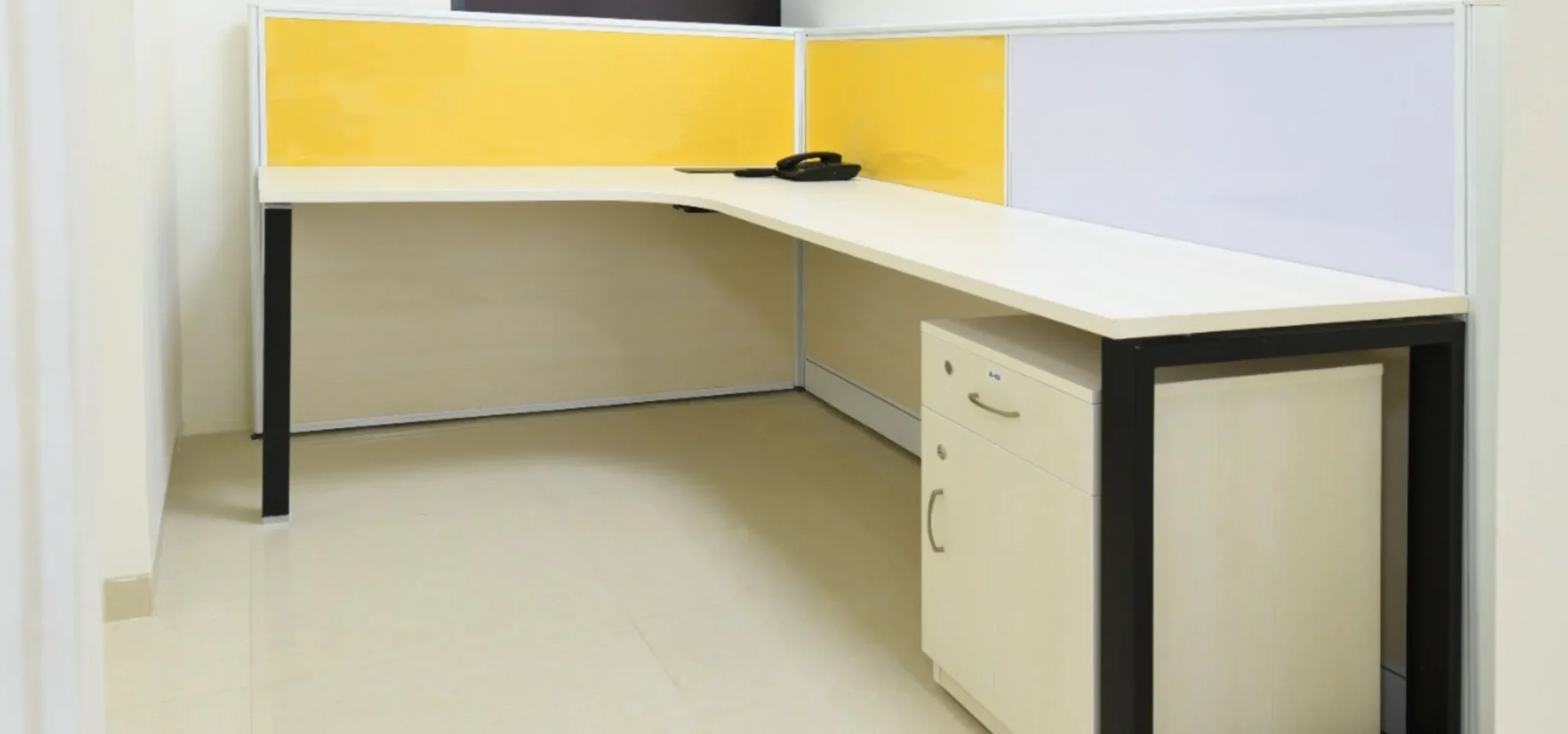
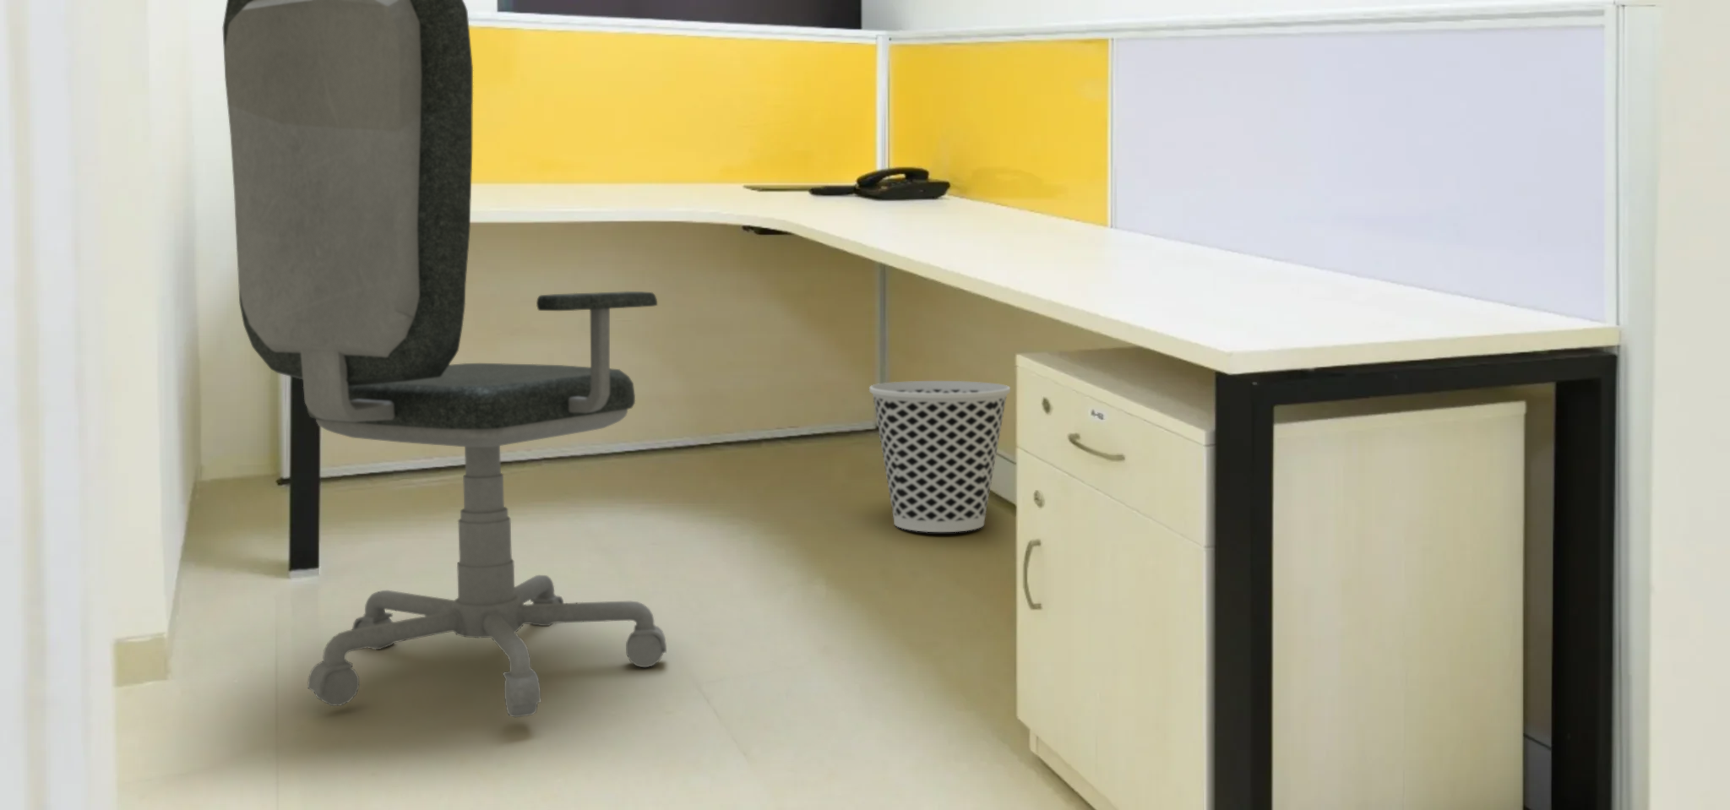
+ wastebasket (939, 456)
+ office chair (459, 340)
